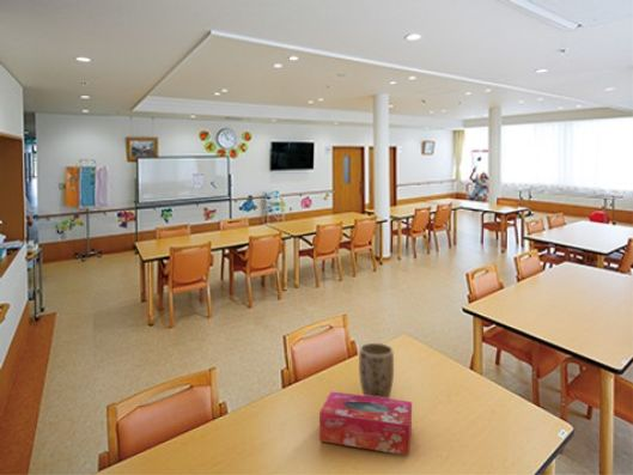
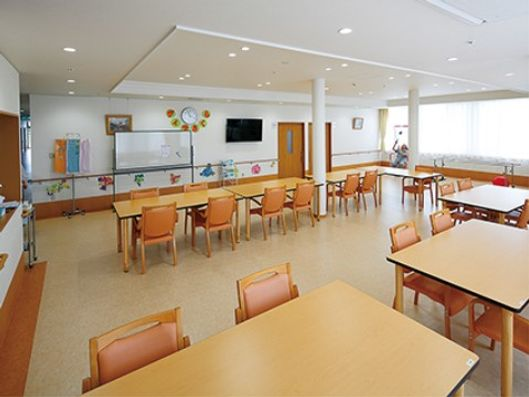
- plant pot (376, 373)
- tissue box (366, 420)
